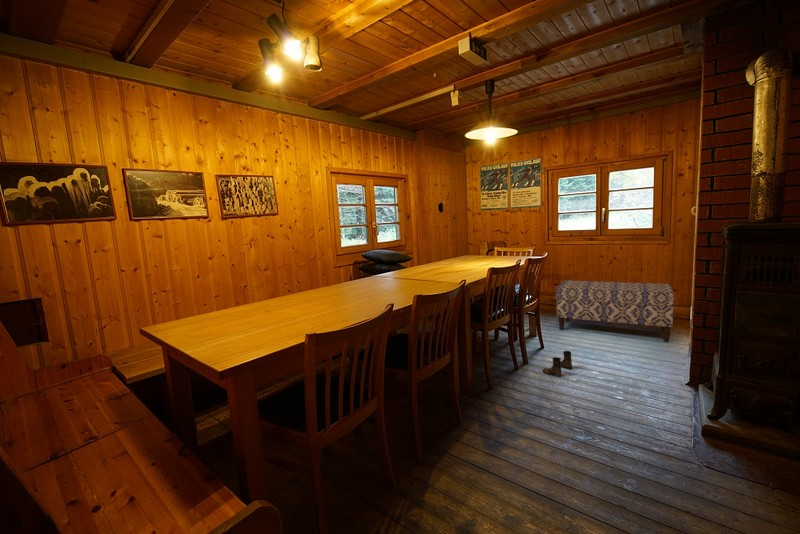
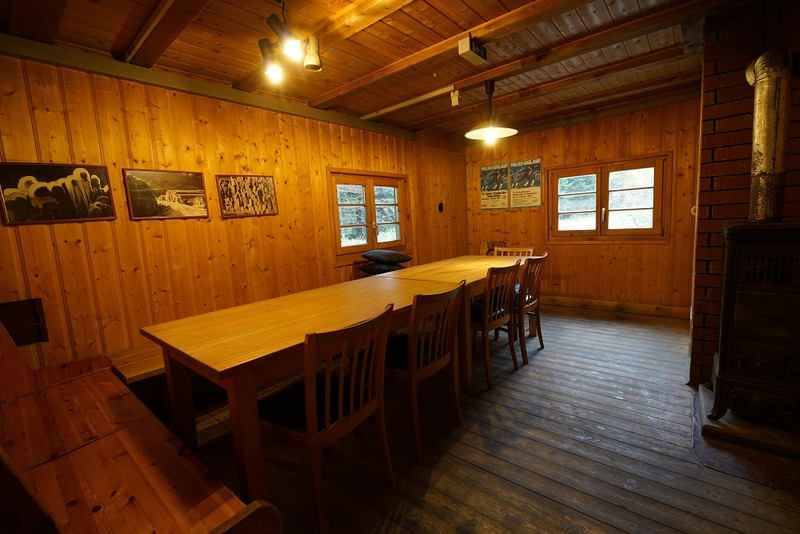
- boots (557, 362)
- bench (611, 308)
